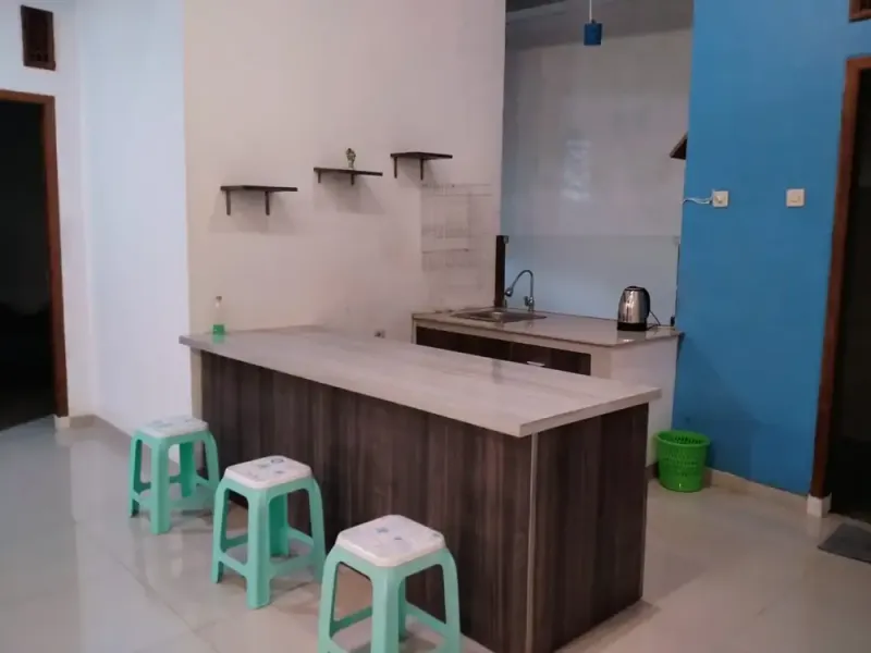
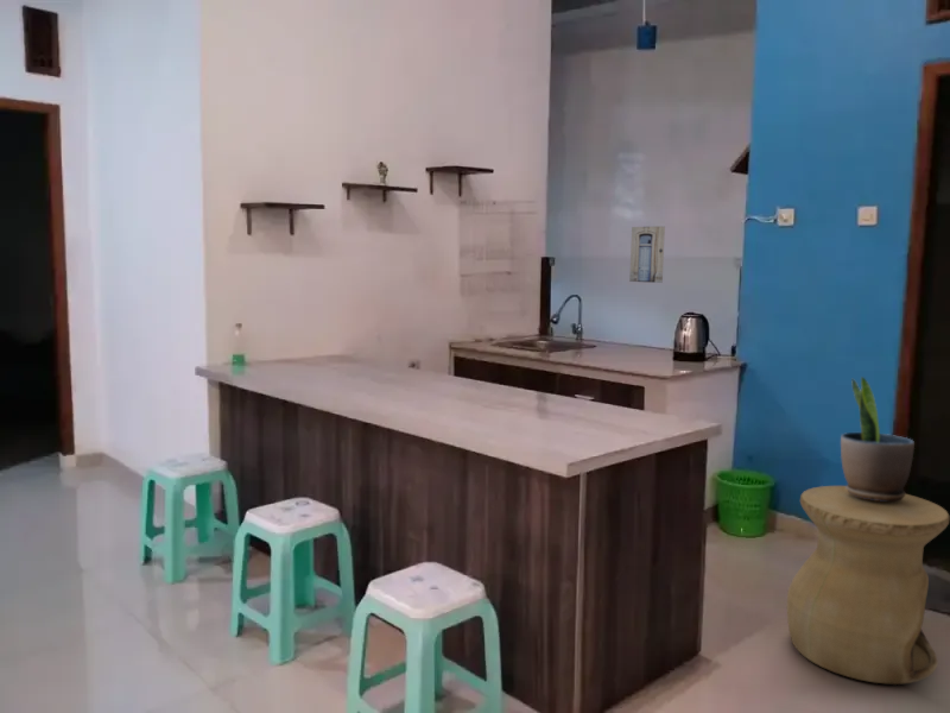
+ wall art (646, 254)
+ potted plant (876, 435)
+ side table (863, 578)
